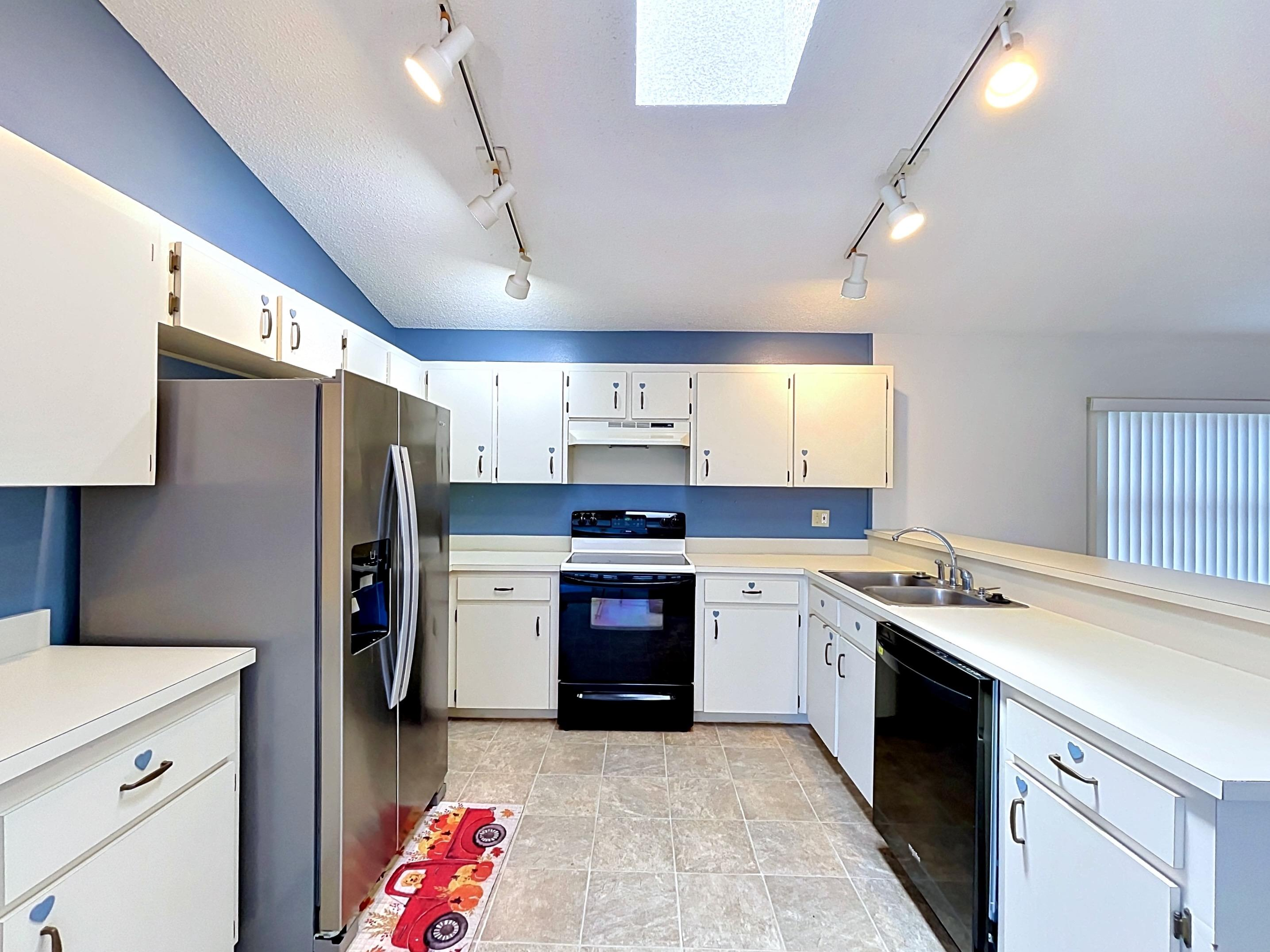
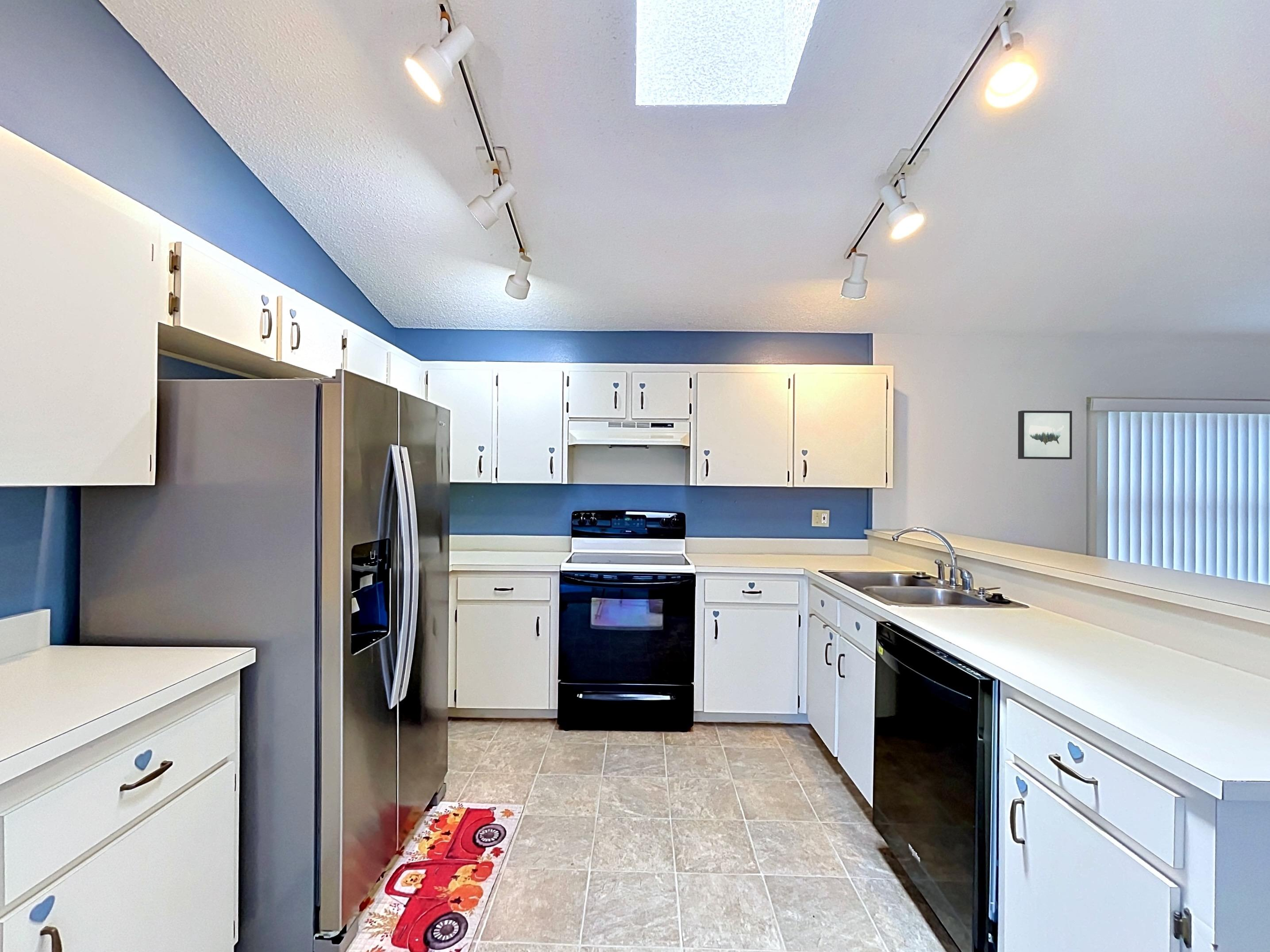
+ wall art (1045, 435)
